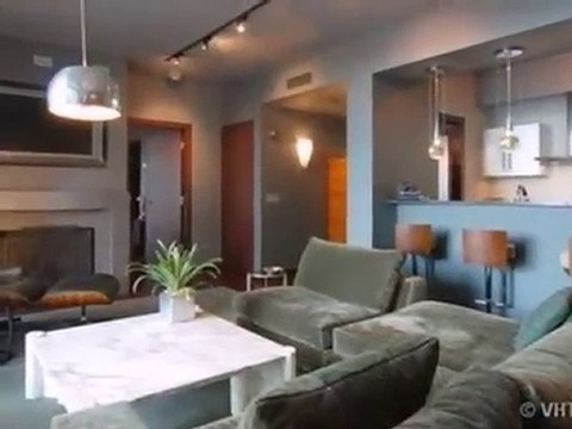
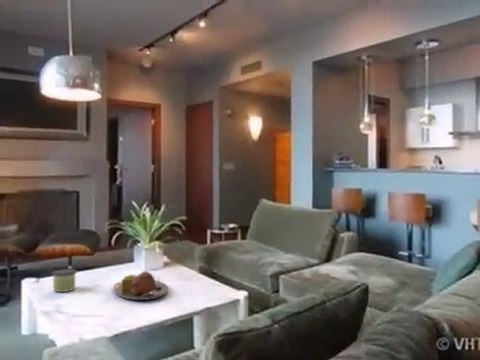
+ serving tray (140, 279)
+ candle (64, 280)
